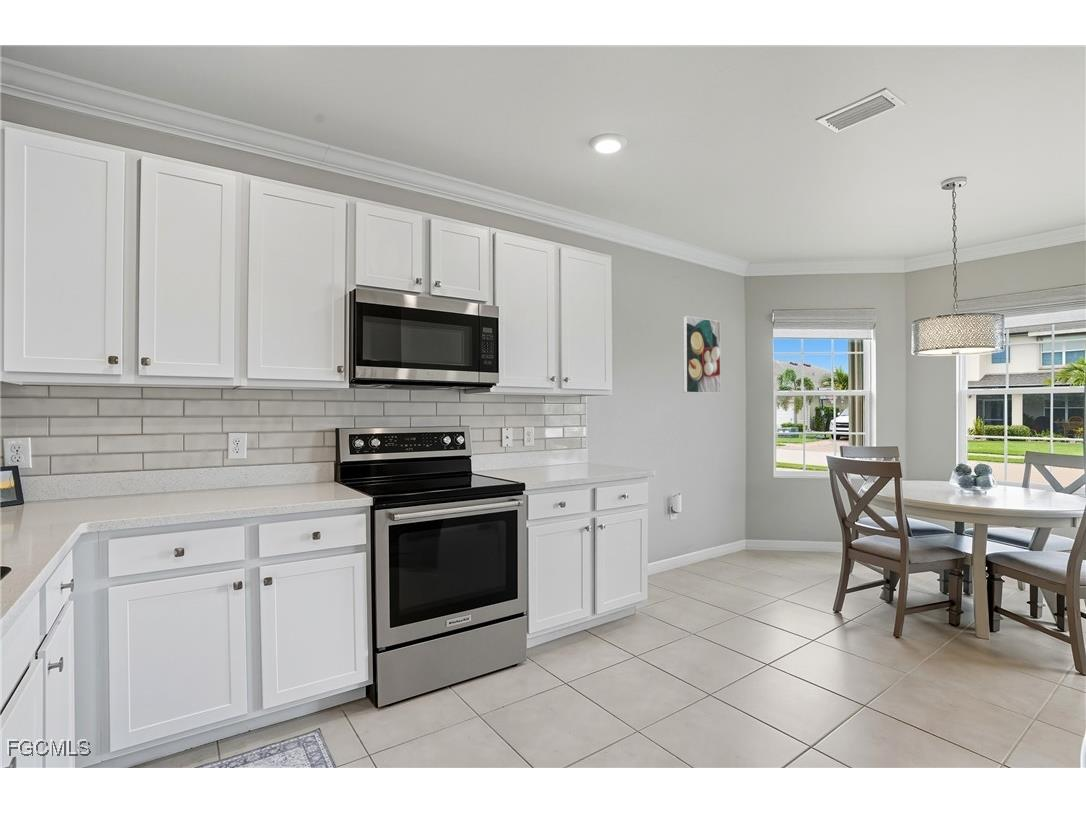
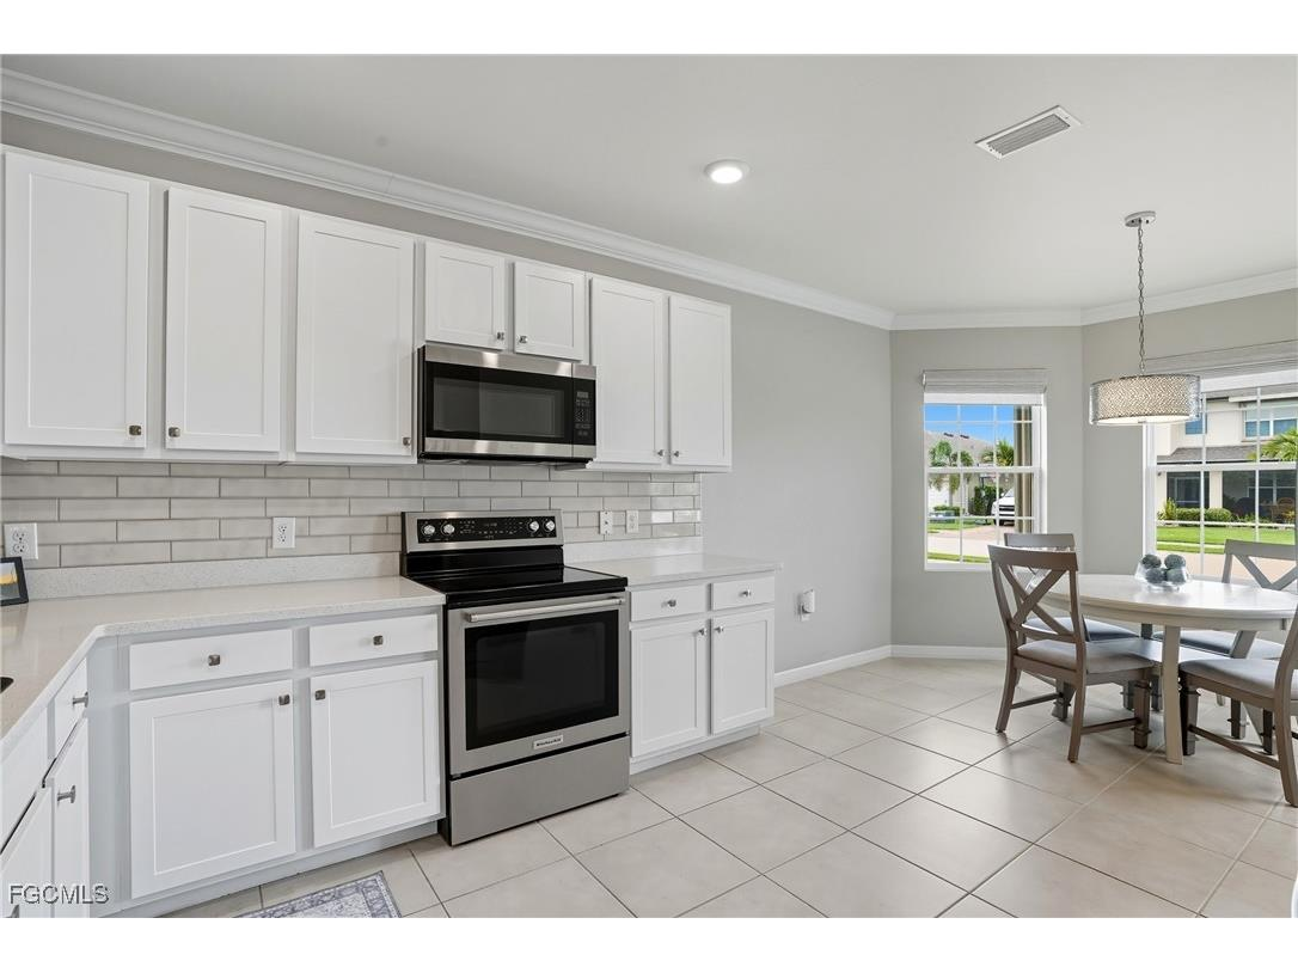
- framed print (702, 355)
